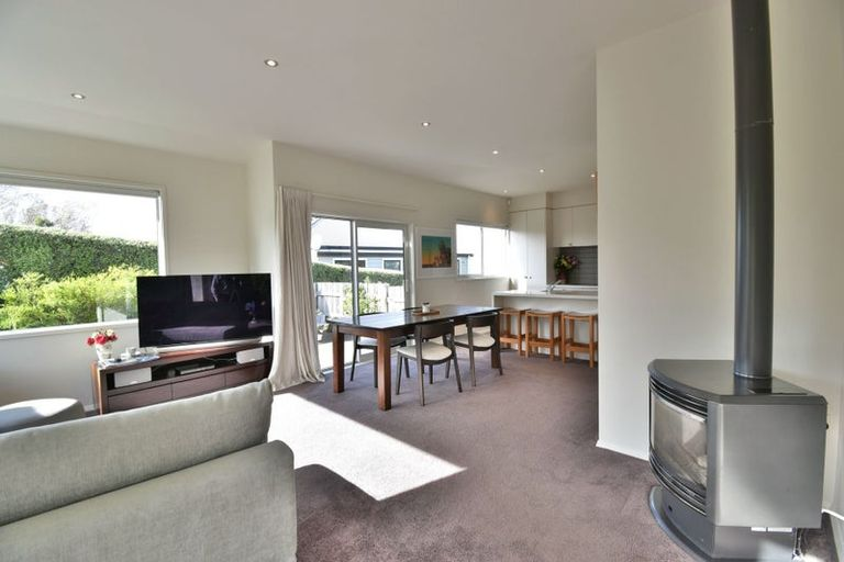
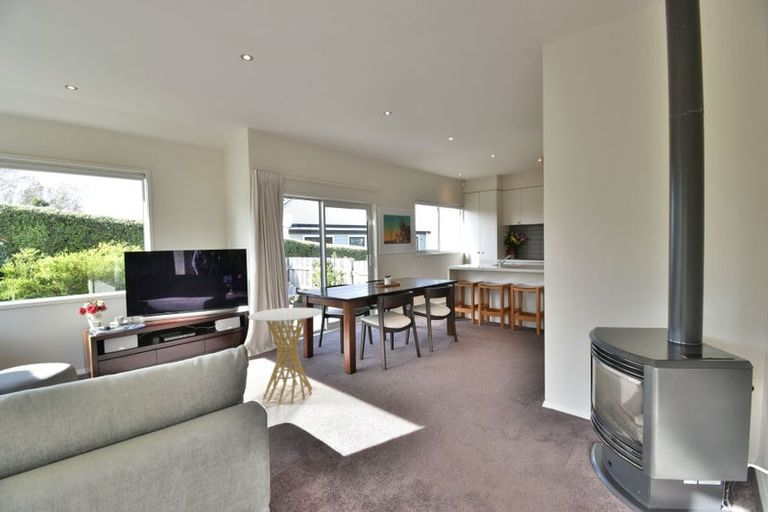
+ side table (287, 353)
